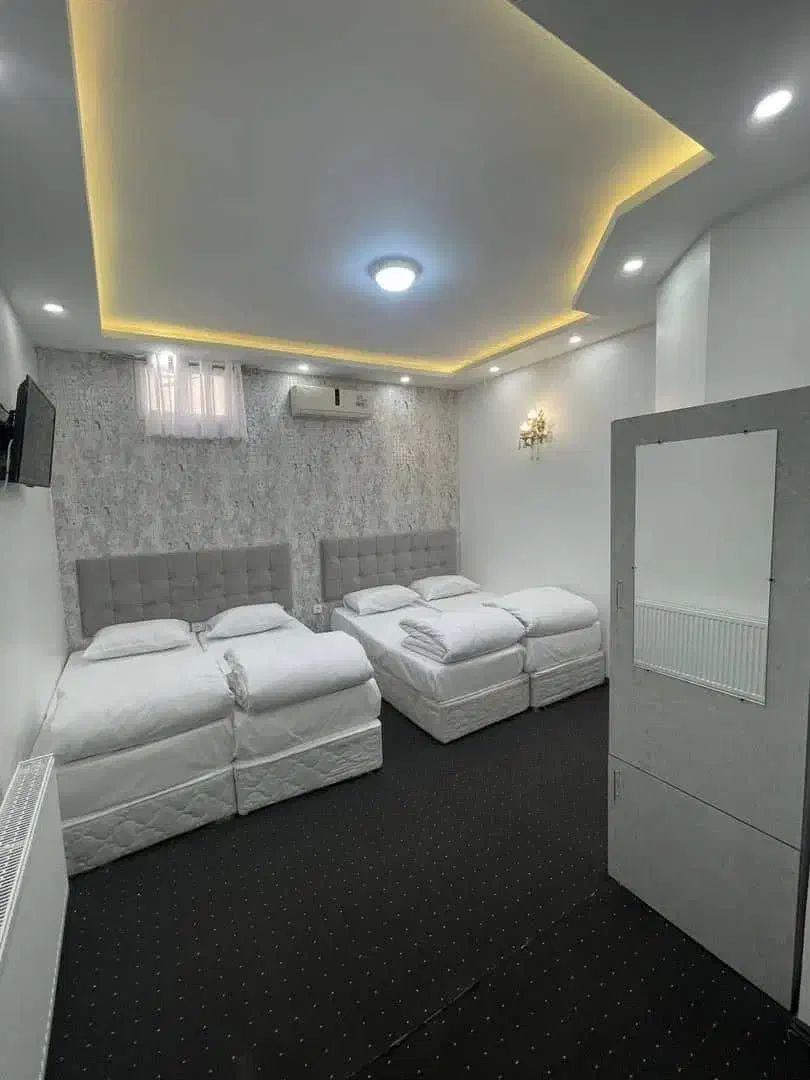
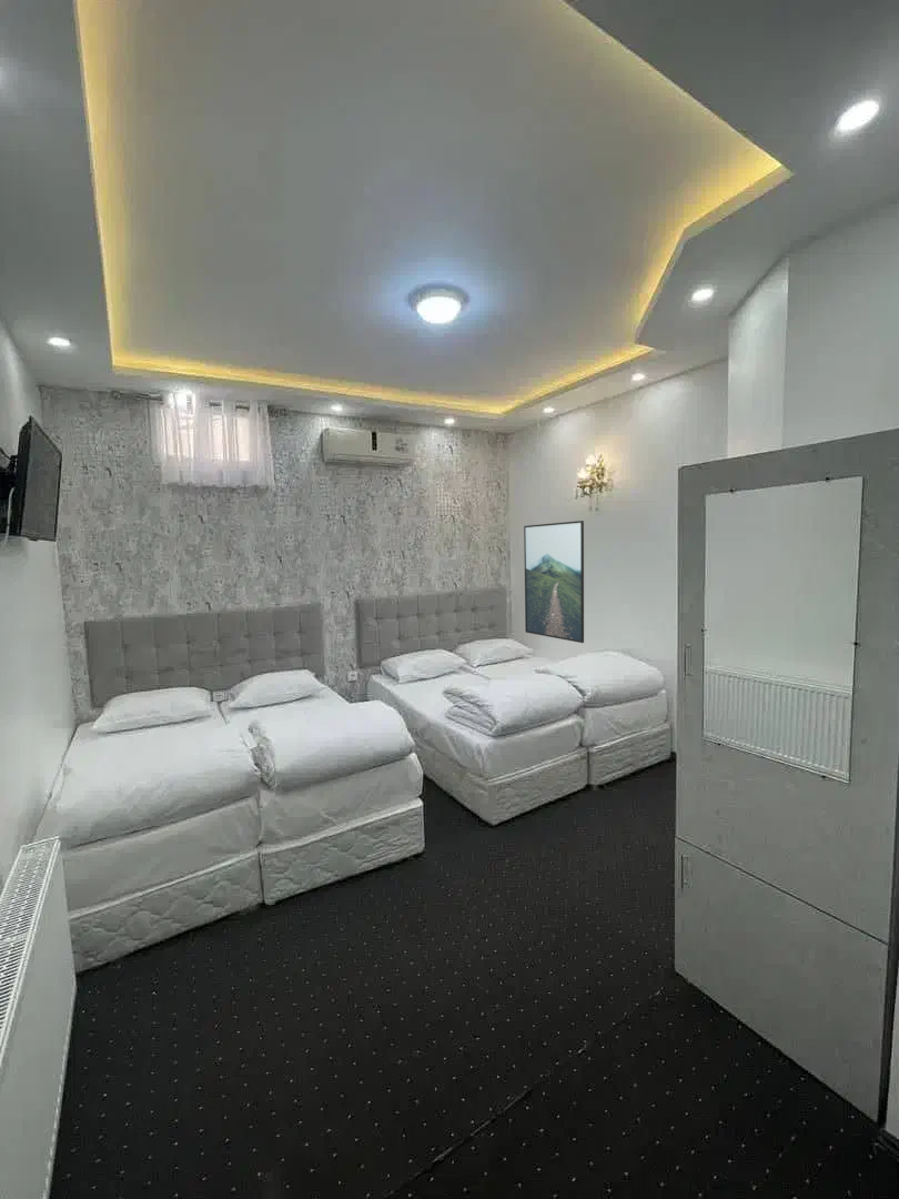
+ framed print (552, 581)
